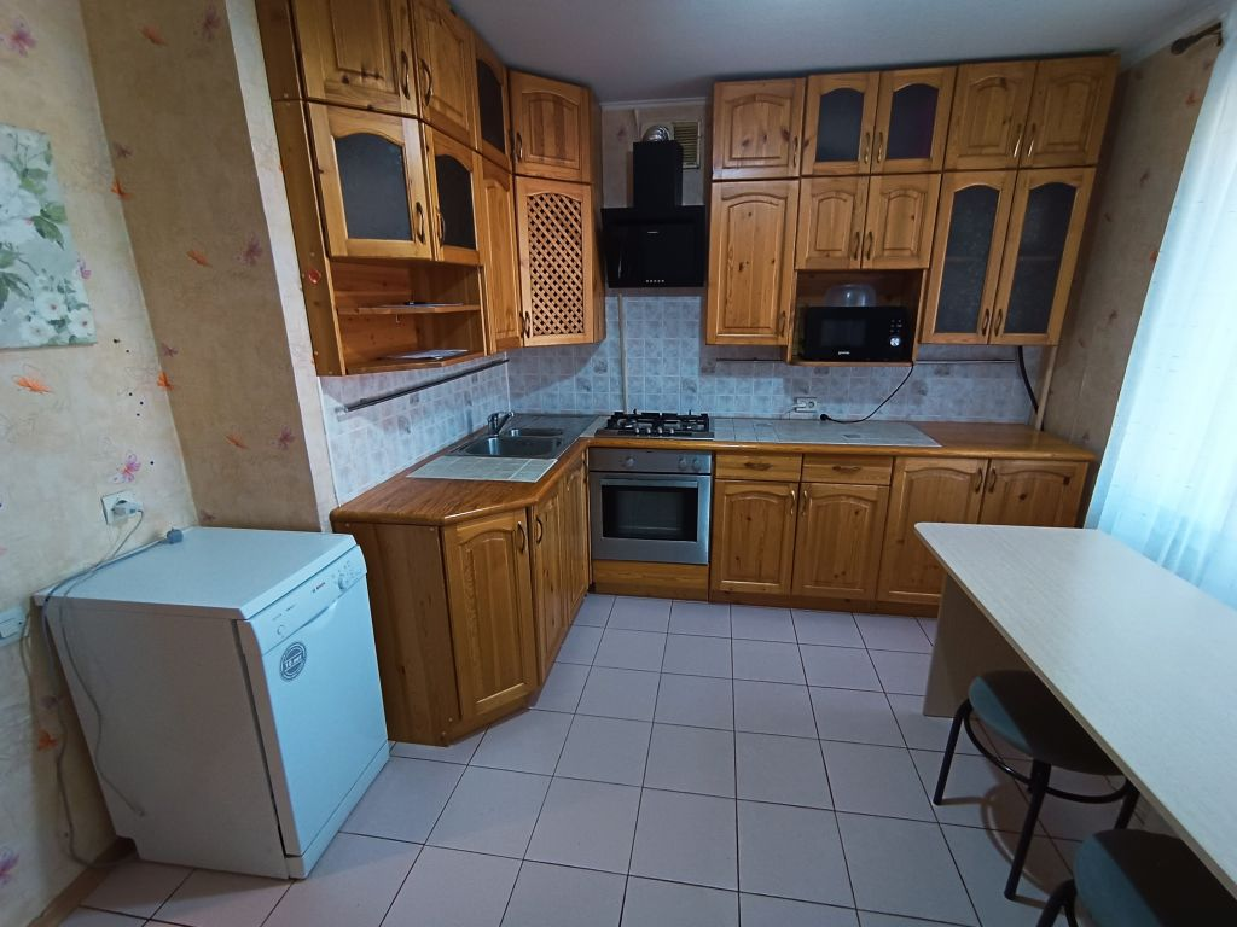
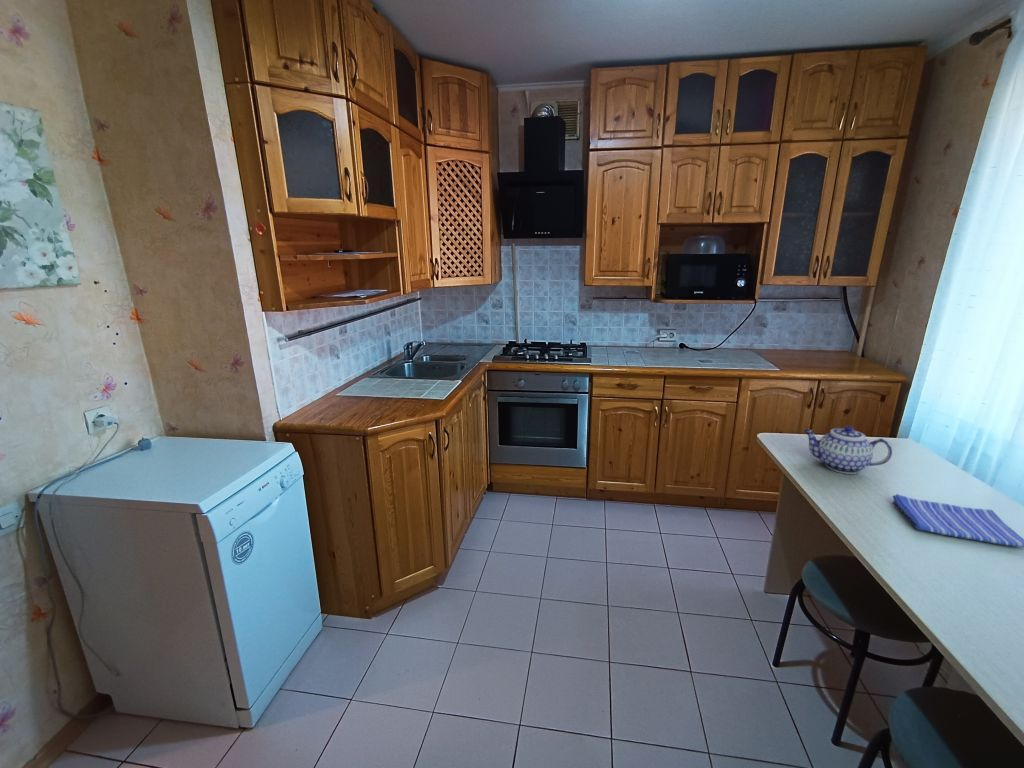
+ dish towel (955, 519)
+ teapot (845, 446)
